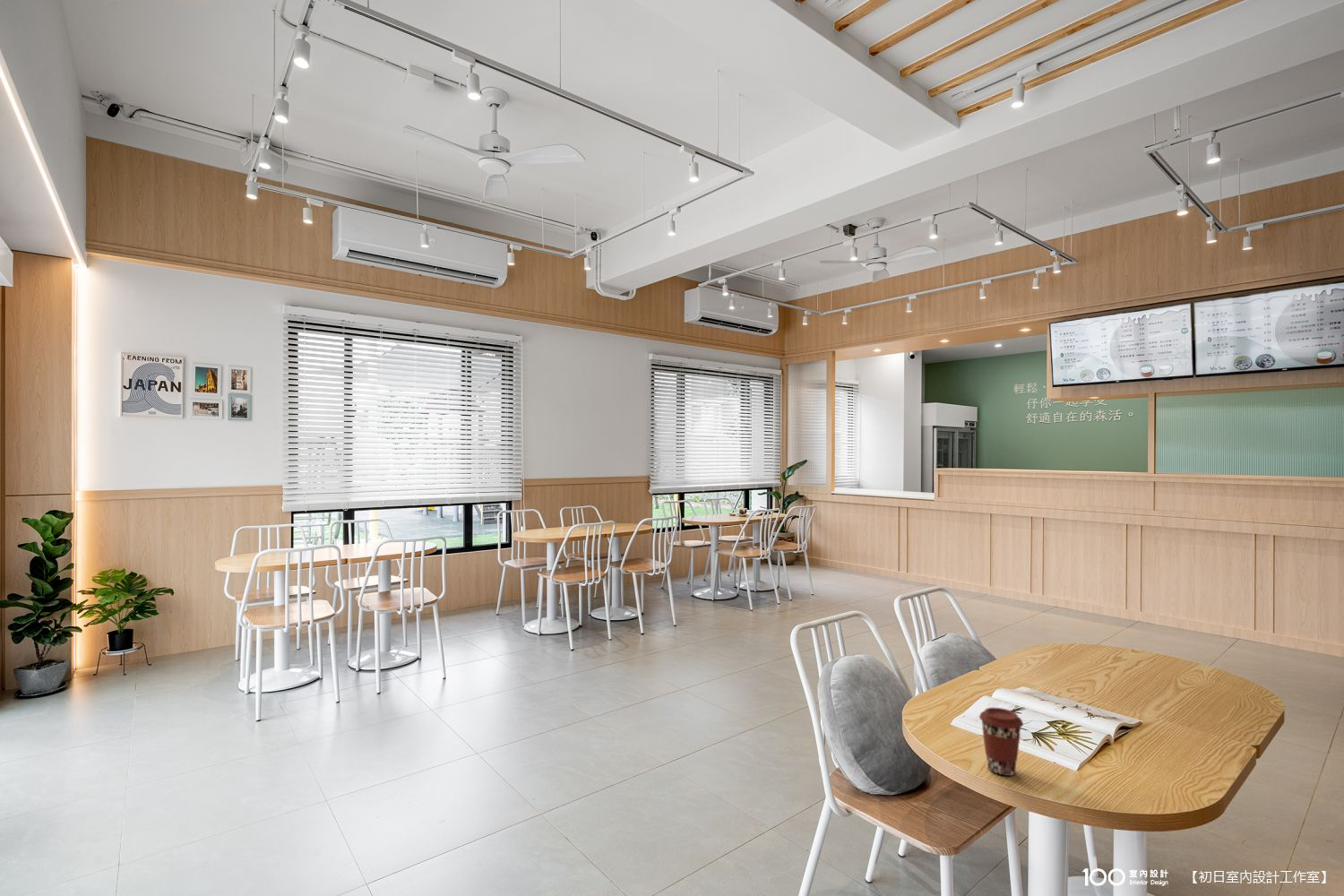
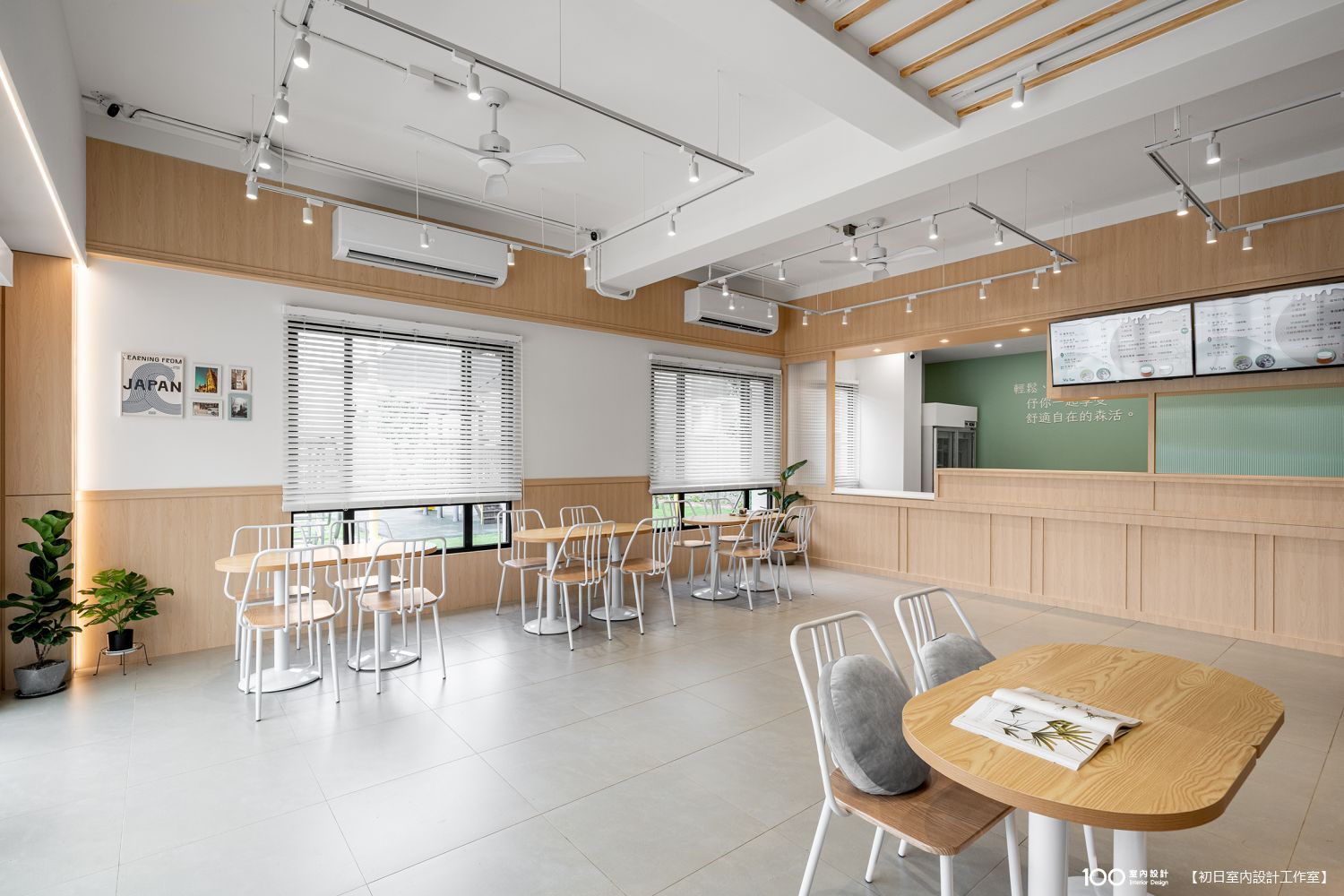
- coffee cup (1001, 741)
